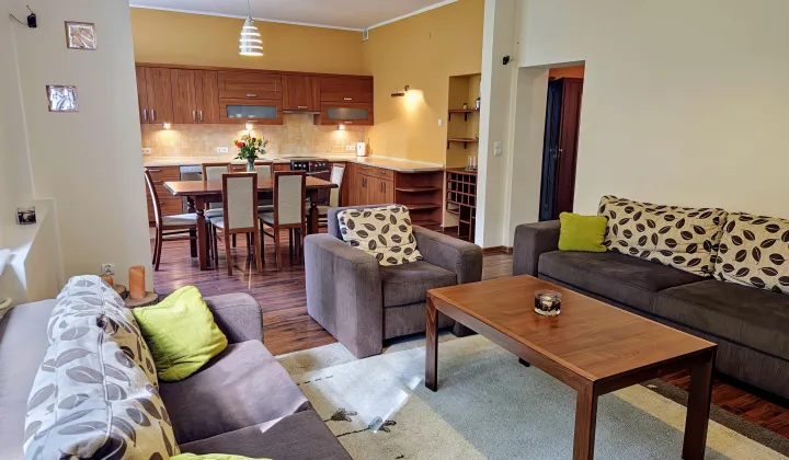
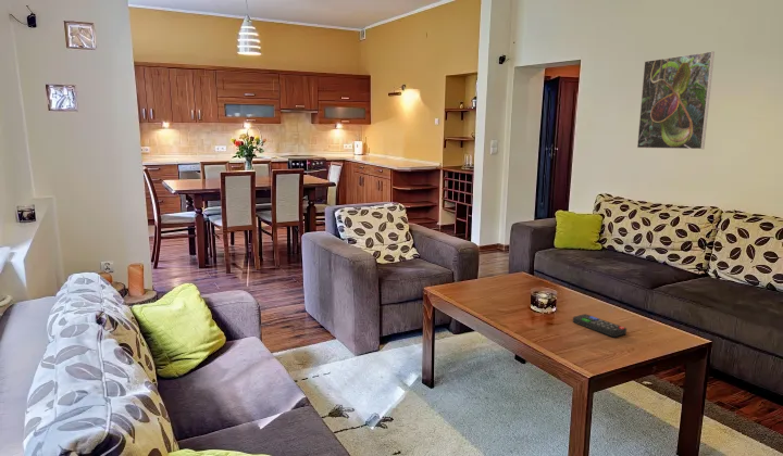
+ remote control (598, 325)
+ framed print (672, 103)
